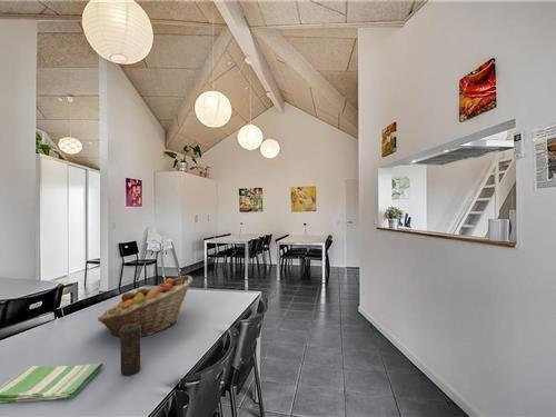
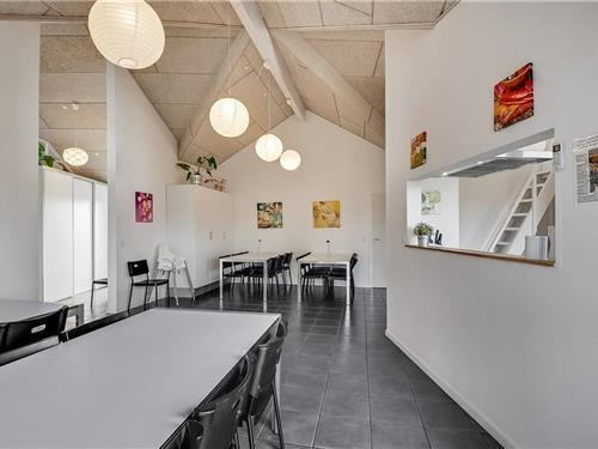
- candle (130, 348)
- fruit basket (150, 302)
- dish towel (49, 379)
